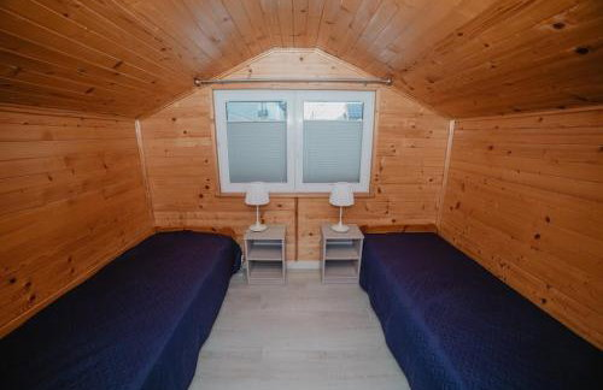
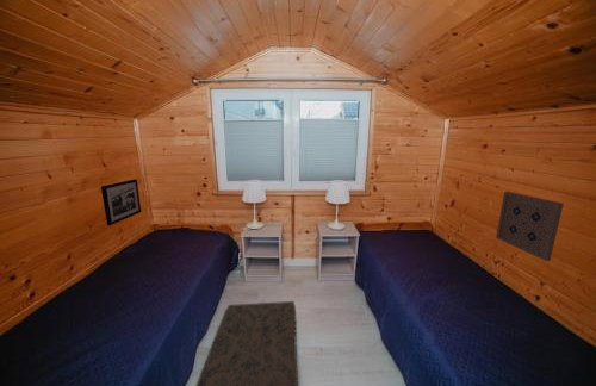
+ rug (257, 323)
+ picture frame (123, 200)
+ wall art (524, 223)
